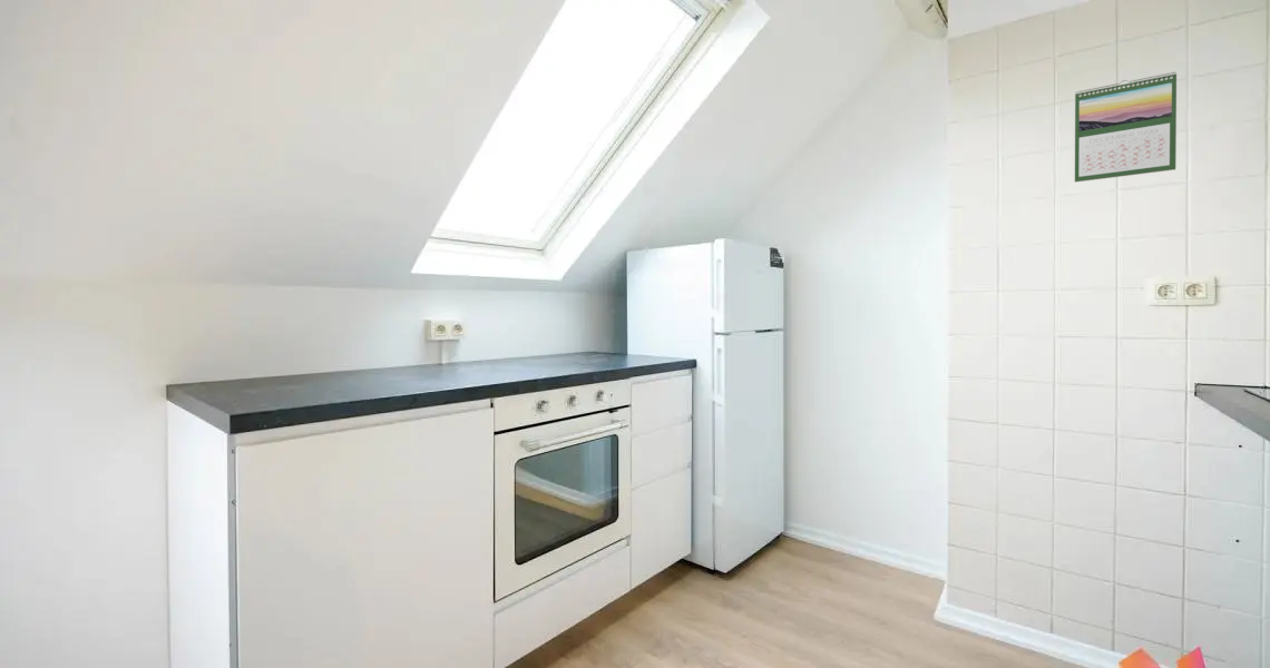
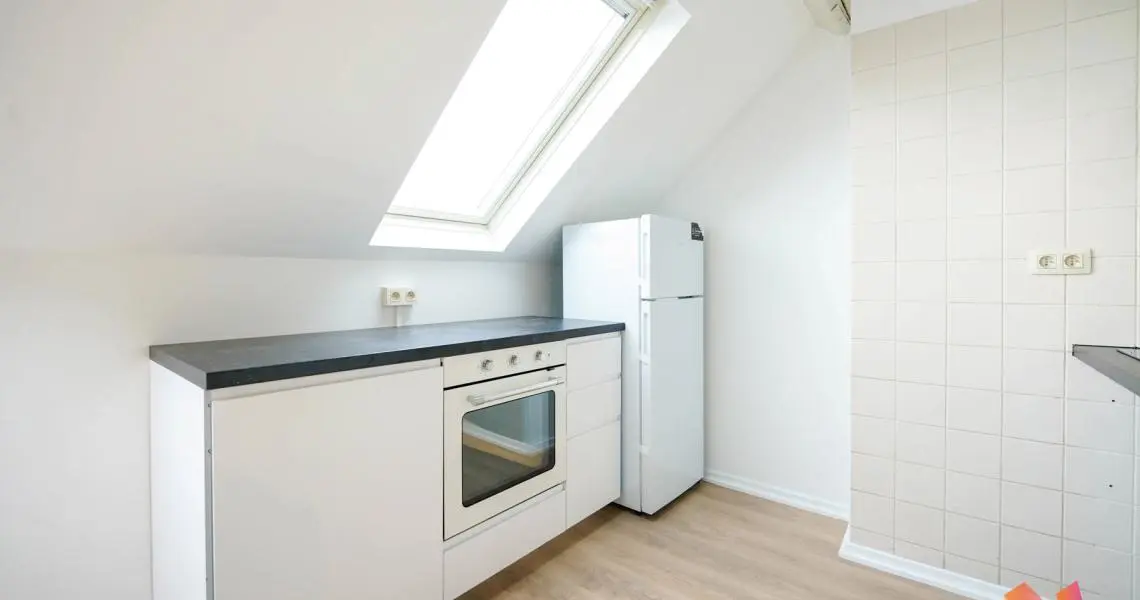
- calendar (1123, 128)
